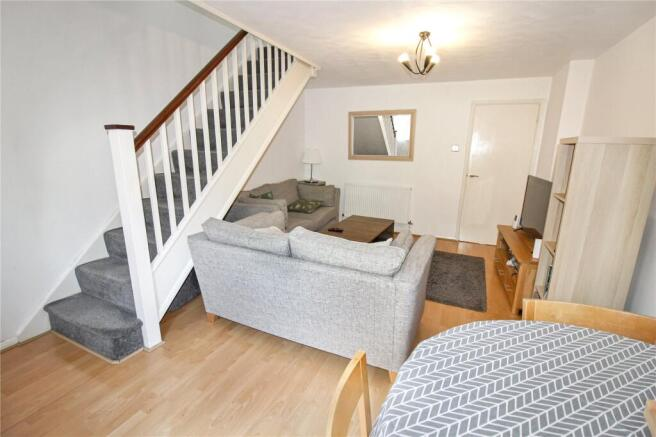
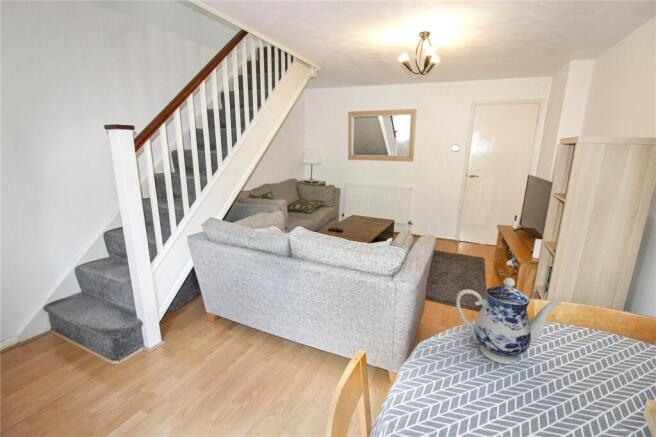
+ teapot (503, 316)
